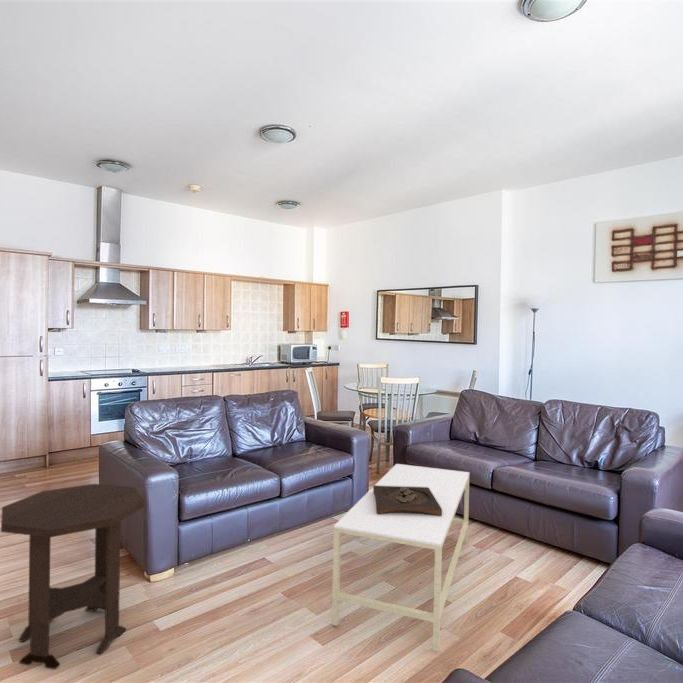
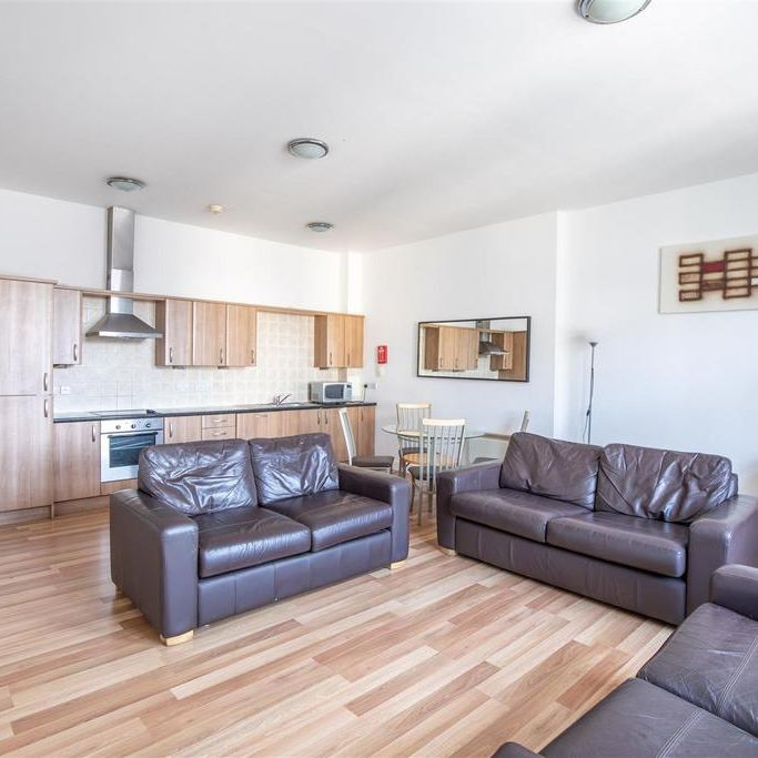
- wooden tray (405, 494)
- side table (79, 583)
- coffee table (412, 535)
